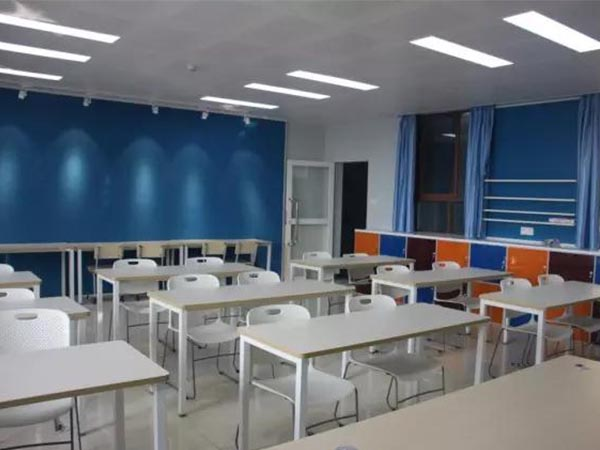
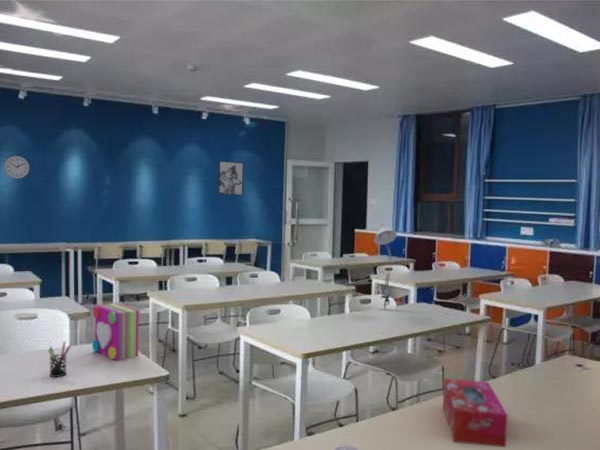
+ tissue box (472, 409)
+ desk lamp (388, 269)
+ notebook (114, 330)
+ wall art (230, 178)
+ wall clock (17, 167)
+ pen holder (57, 358)
